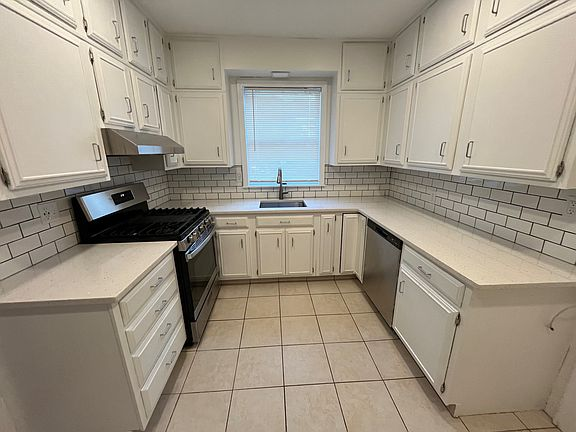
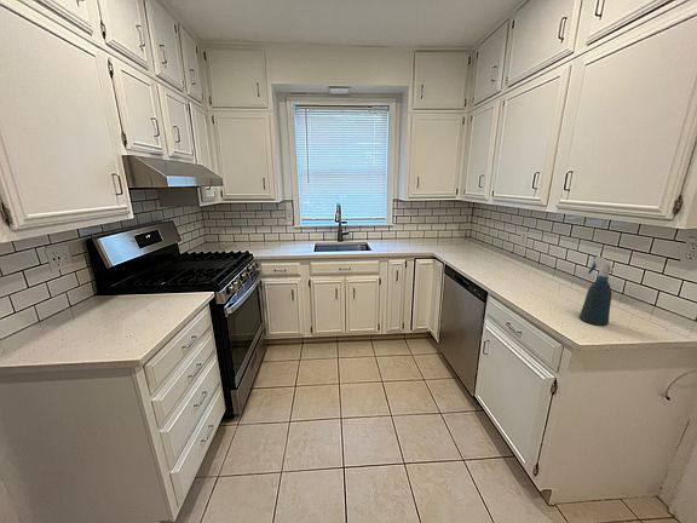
+ spray bottle (598, 289)
